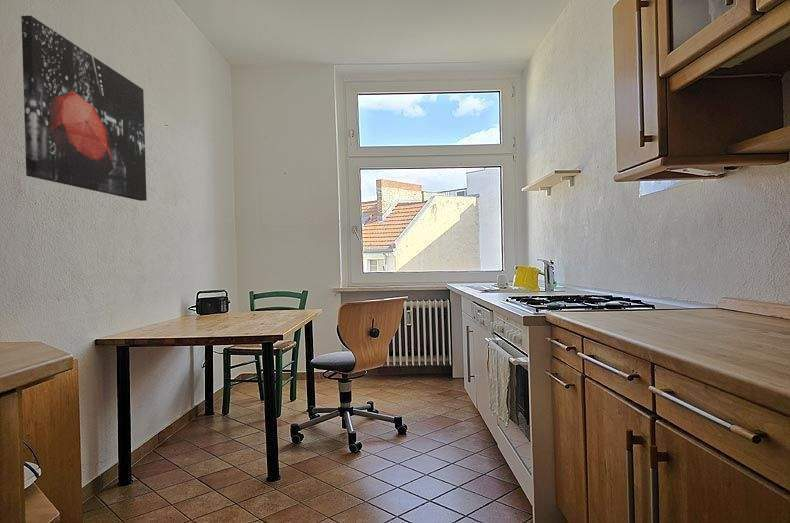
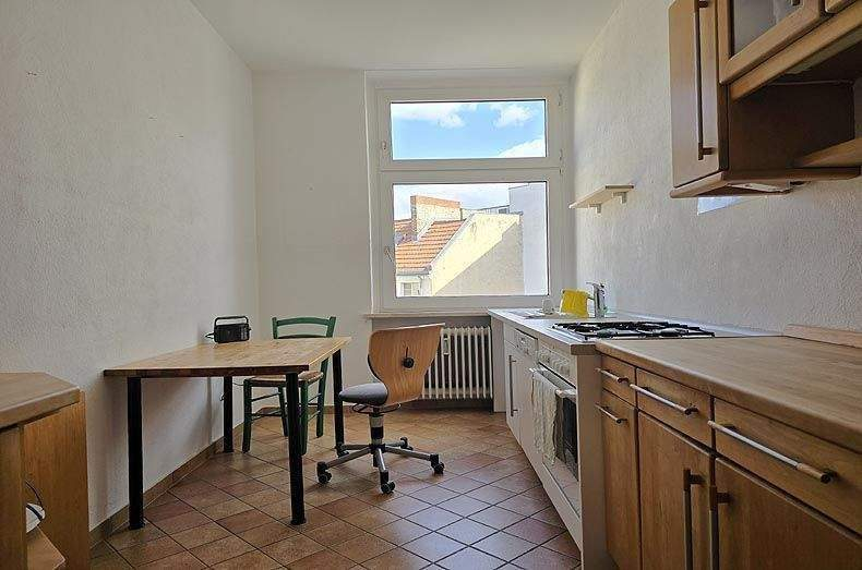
- wall art (95, 124)
